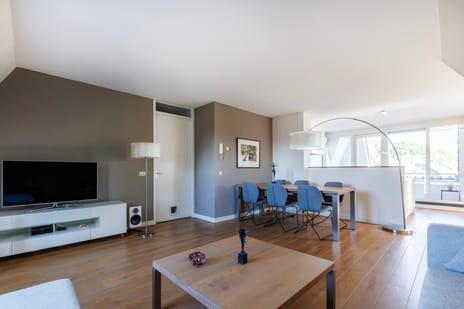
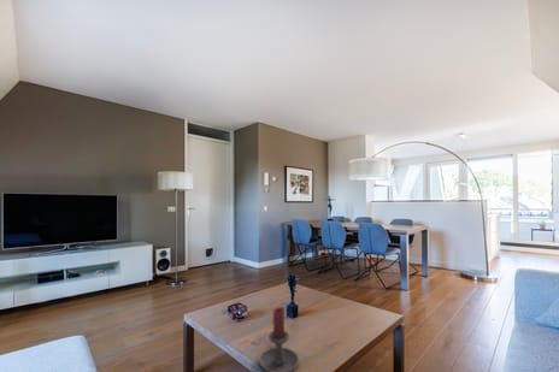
+ candle holder (278, 332)
